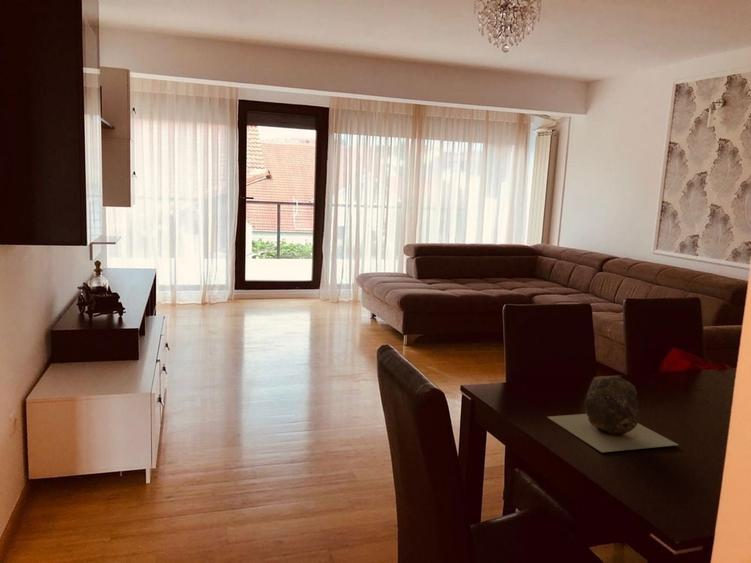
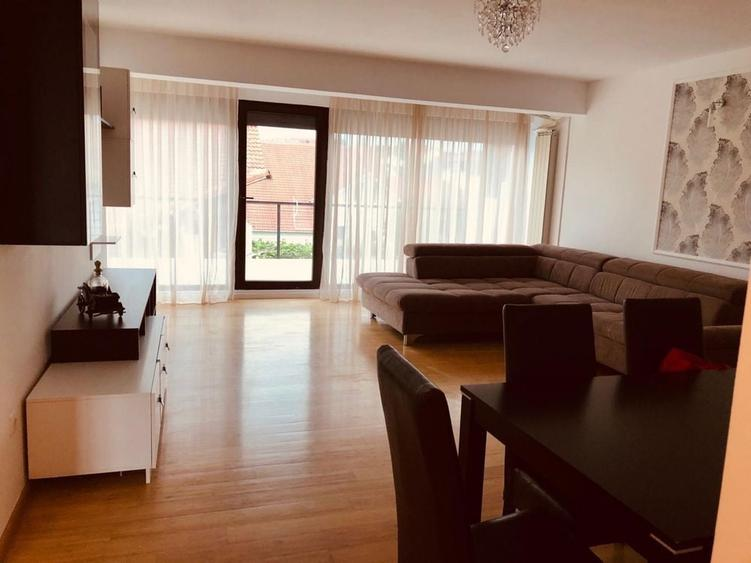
- rock (612, 405)
